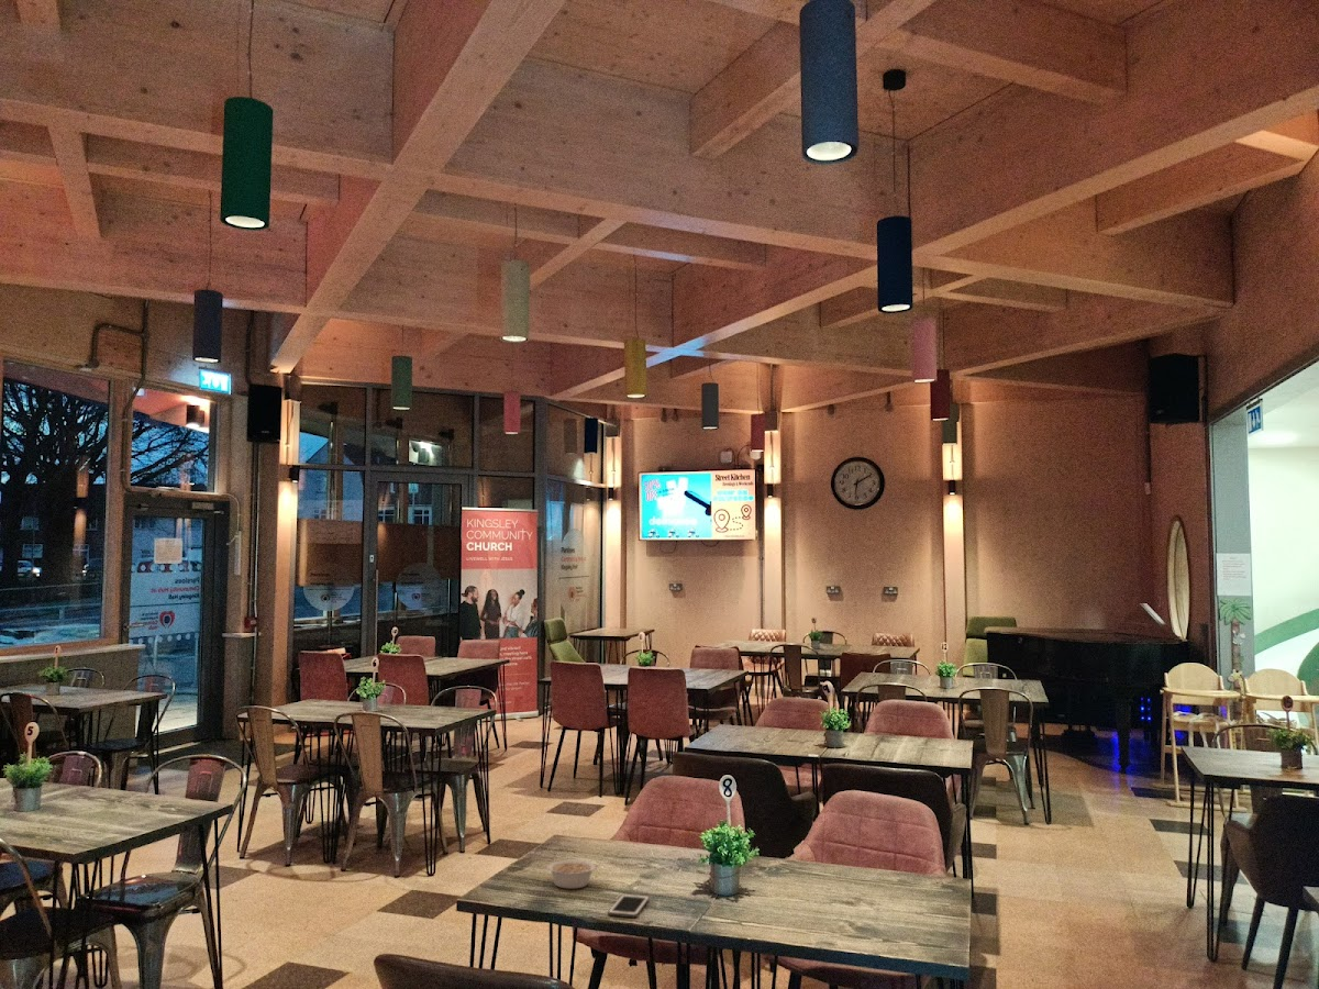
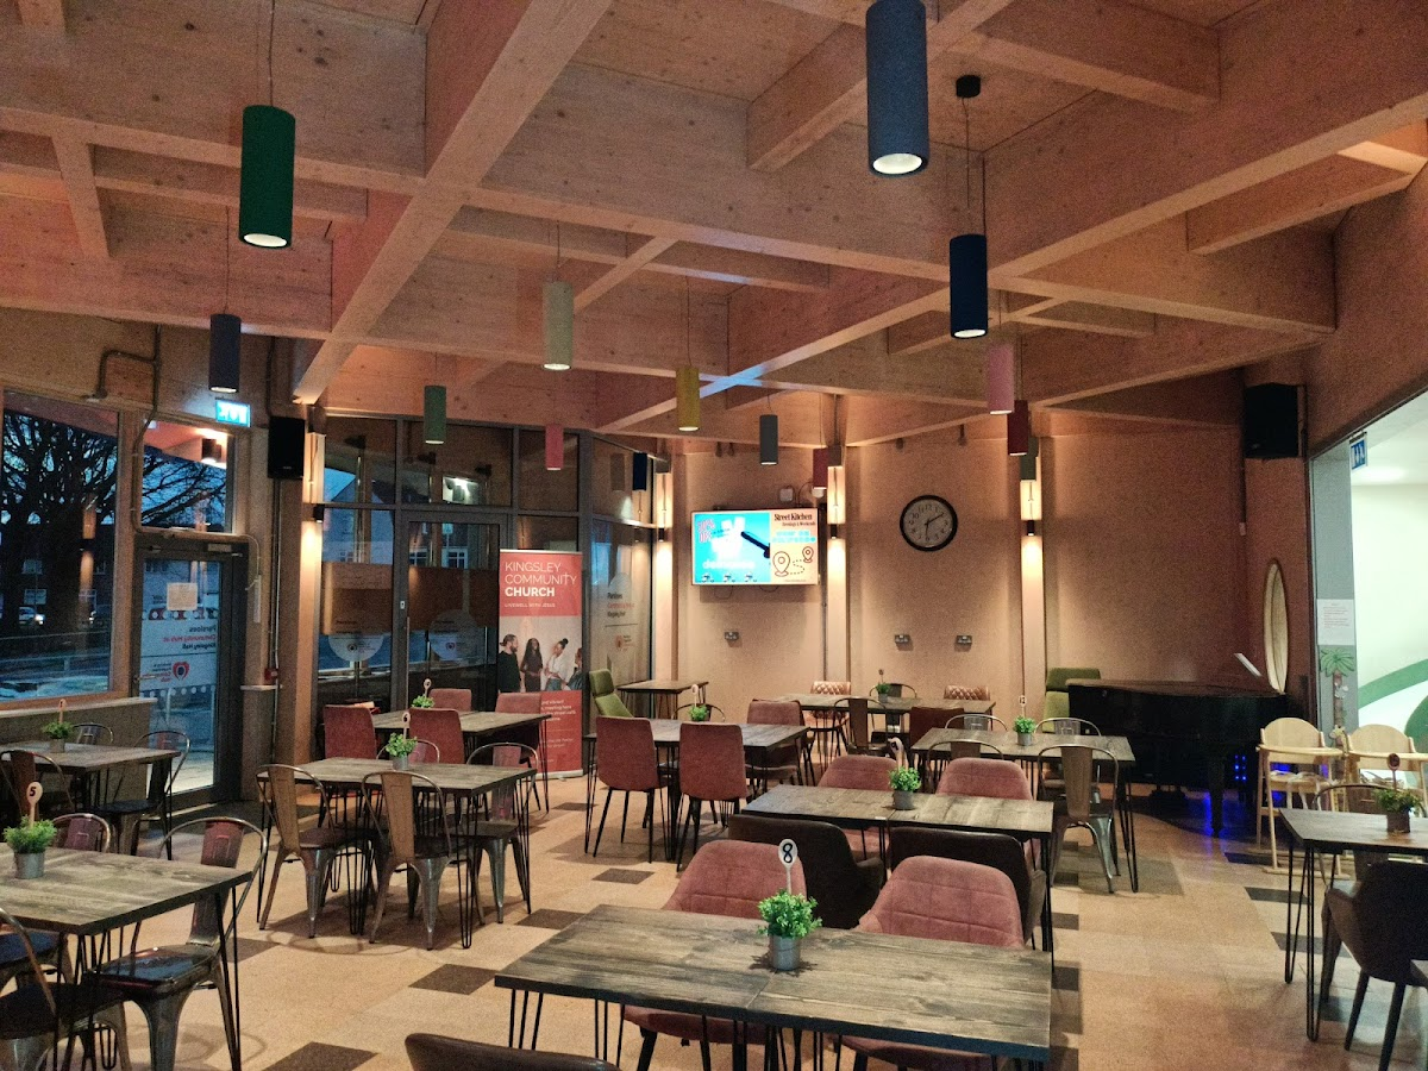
- cell phone (629, 905)
- legume (573, 873)
